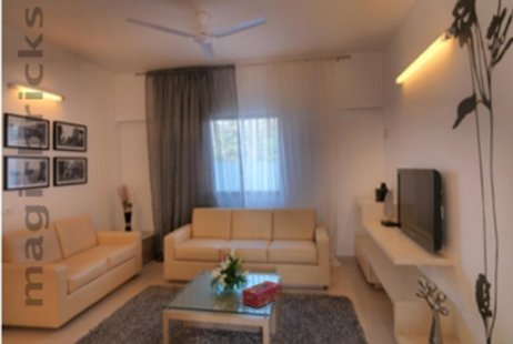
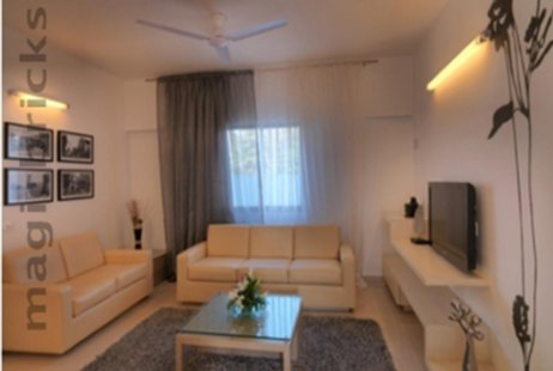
- tissue box (262, 293)
